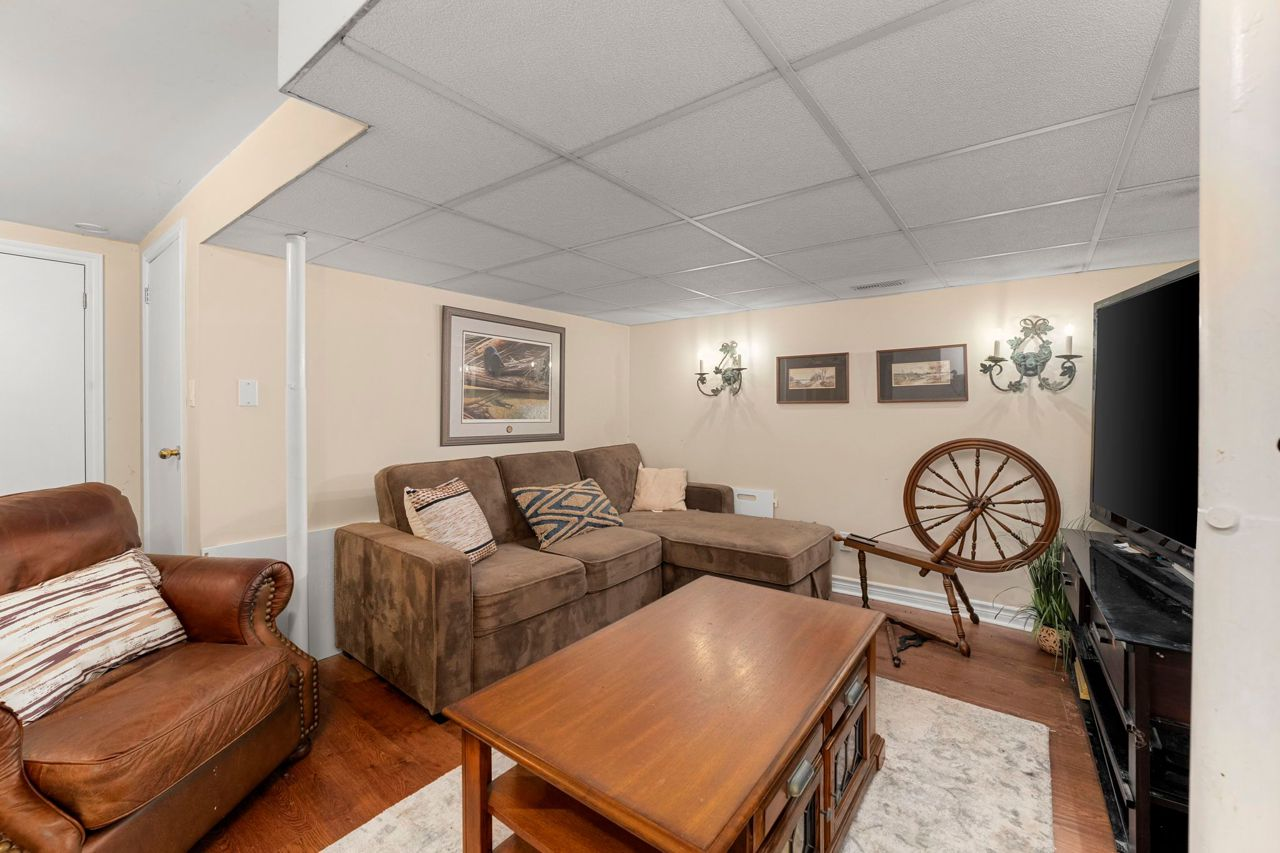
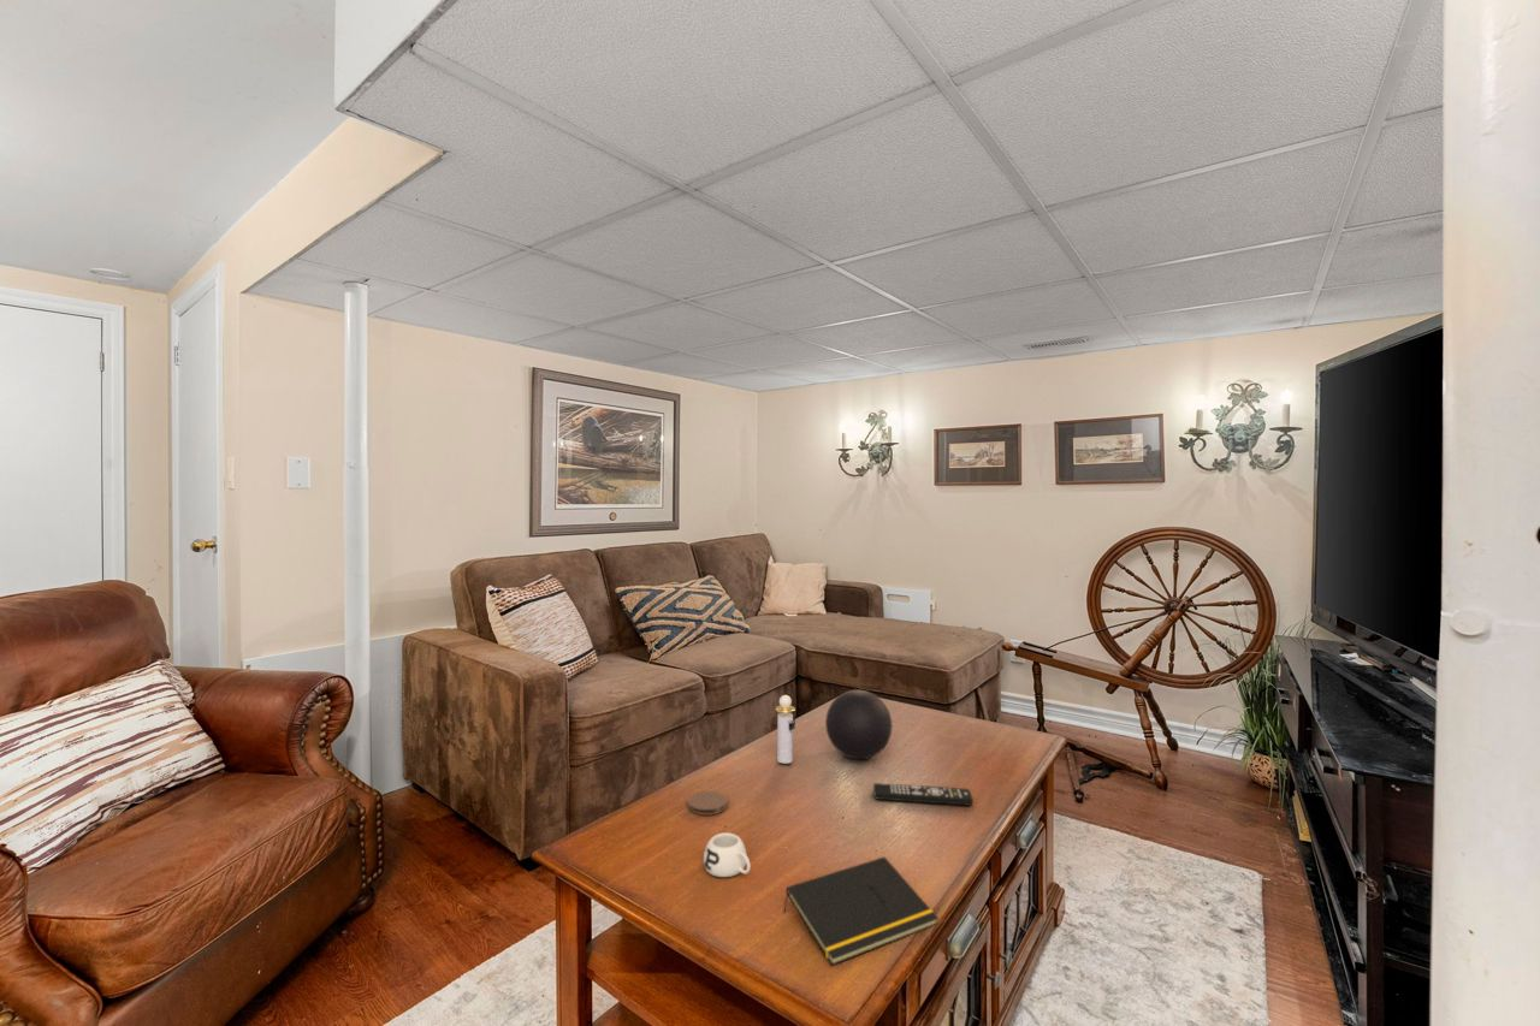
+ remote control (922, 794)
+ perfume bottle (784, 729)
+ mug (729, 855)
+ notepad (860, 905)
+ decorative ball (858, 723)
+ coaster (707, 802)
